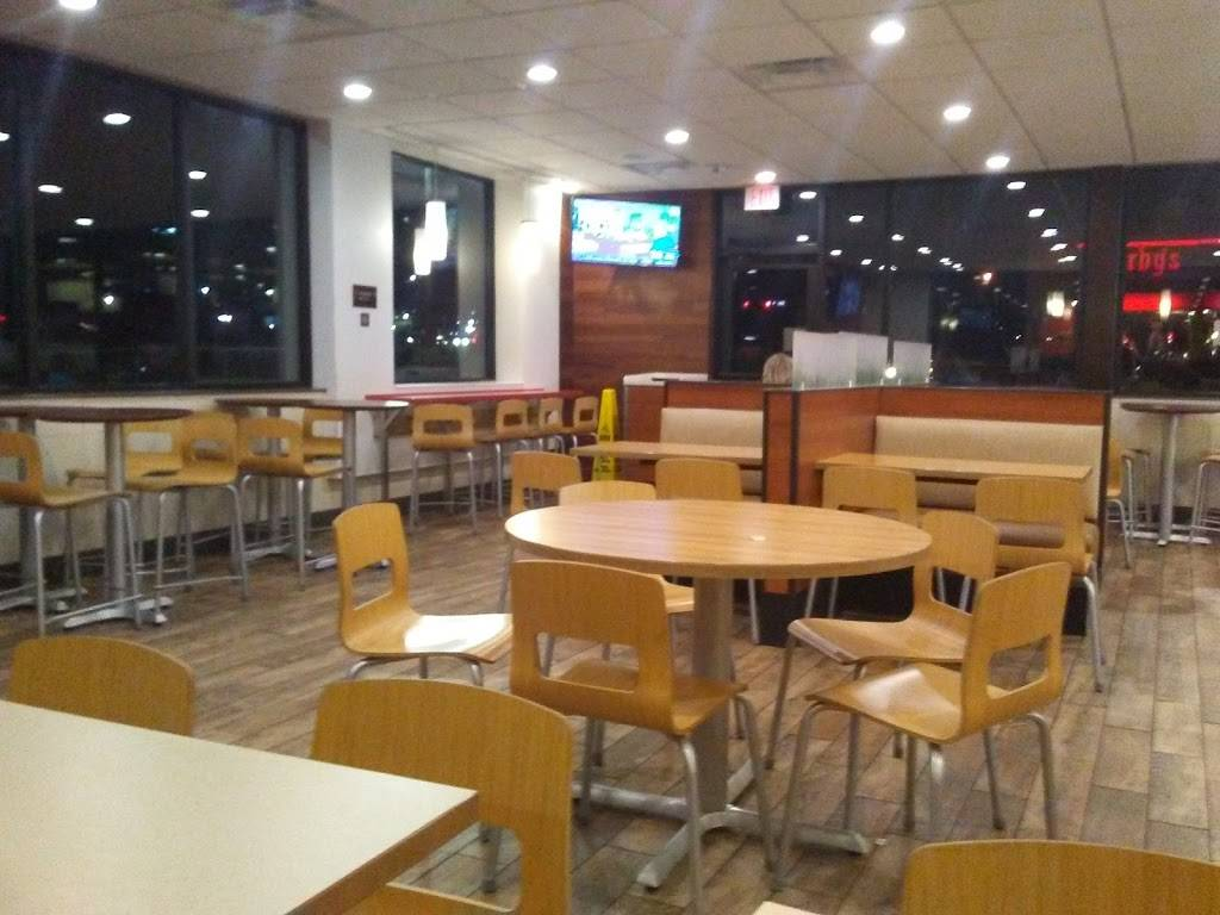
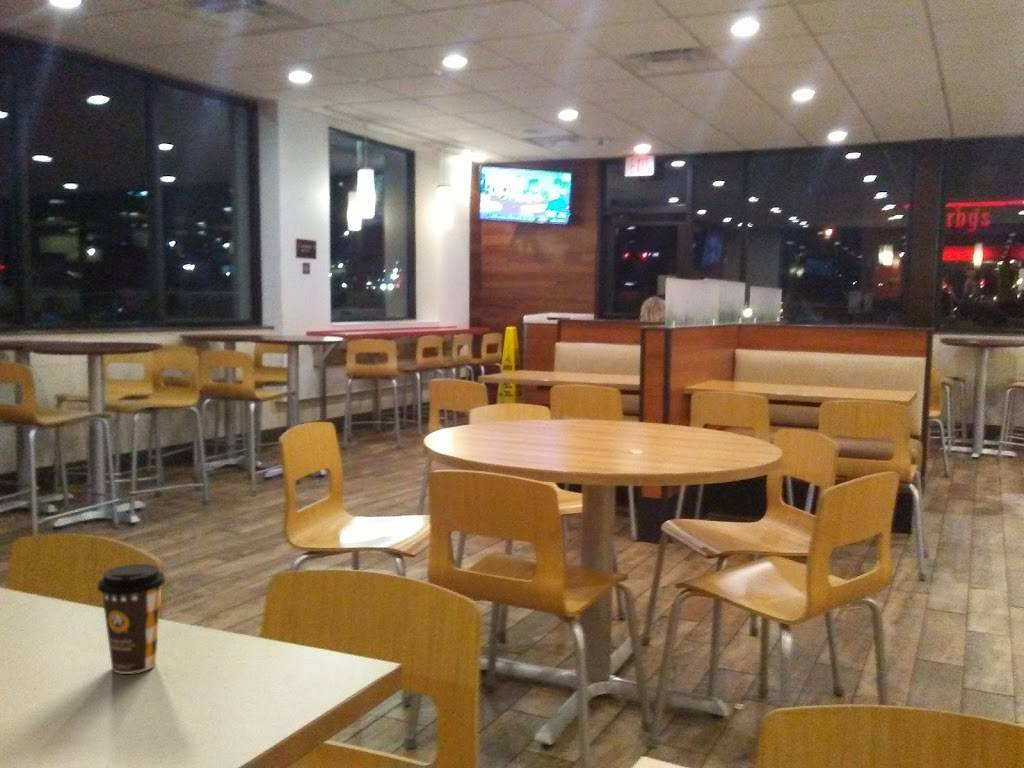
+ coffee cup (132, 618)
